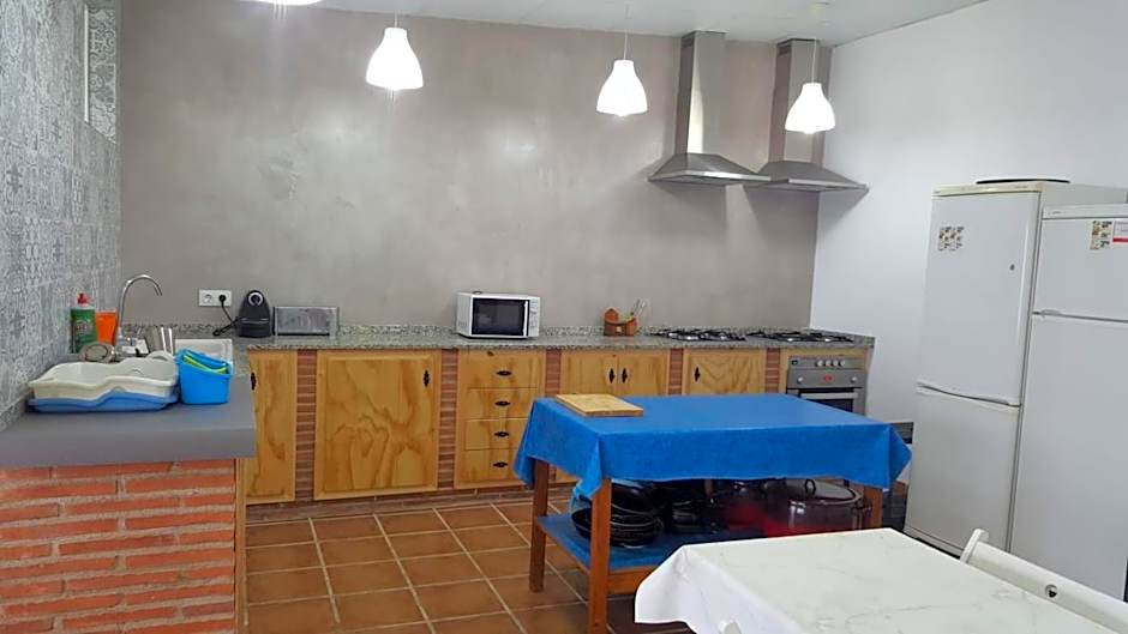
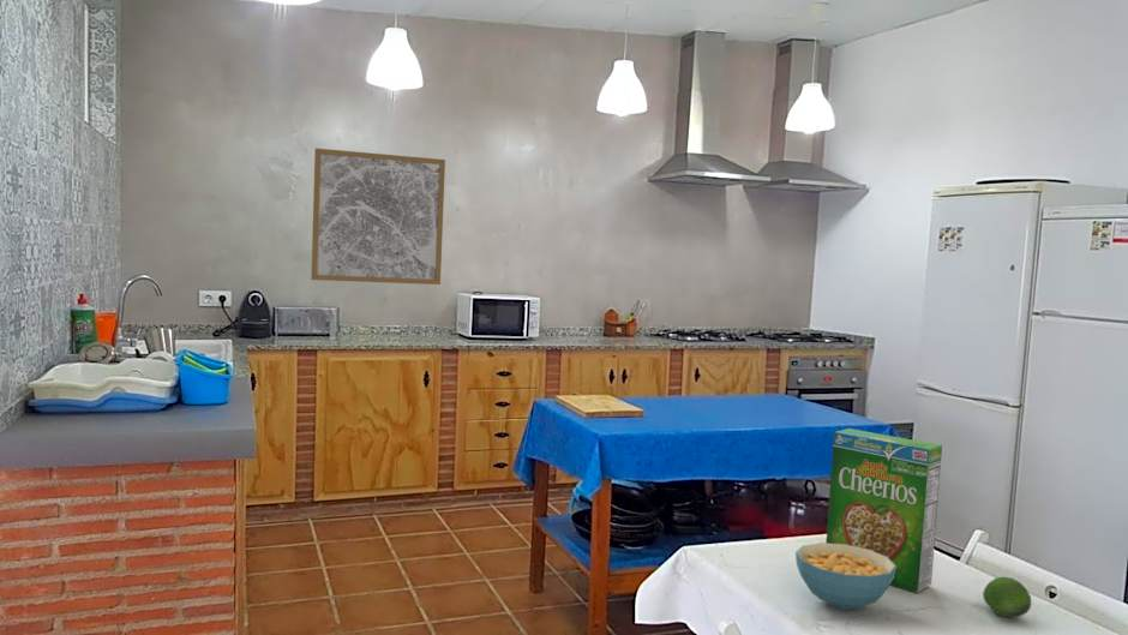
+ wall art (379, 218)
+ fruit (1004, 595)
+ cereal bowl (842, 581)
+ cereal box (881, 507)
